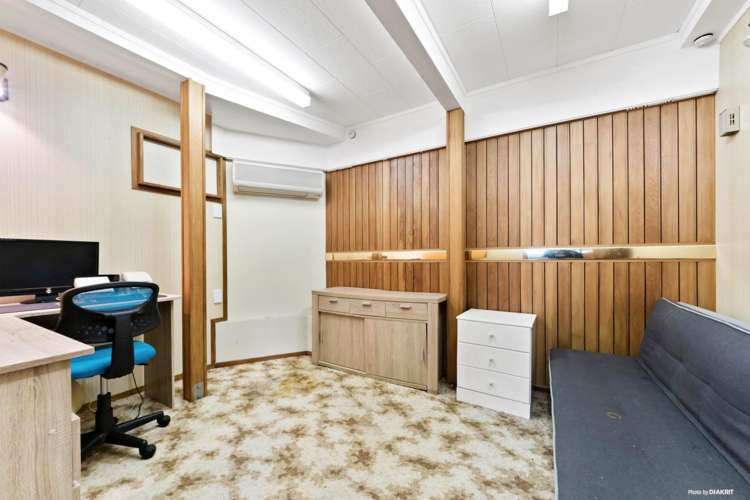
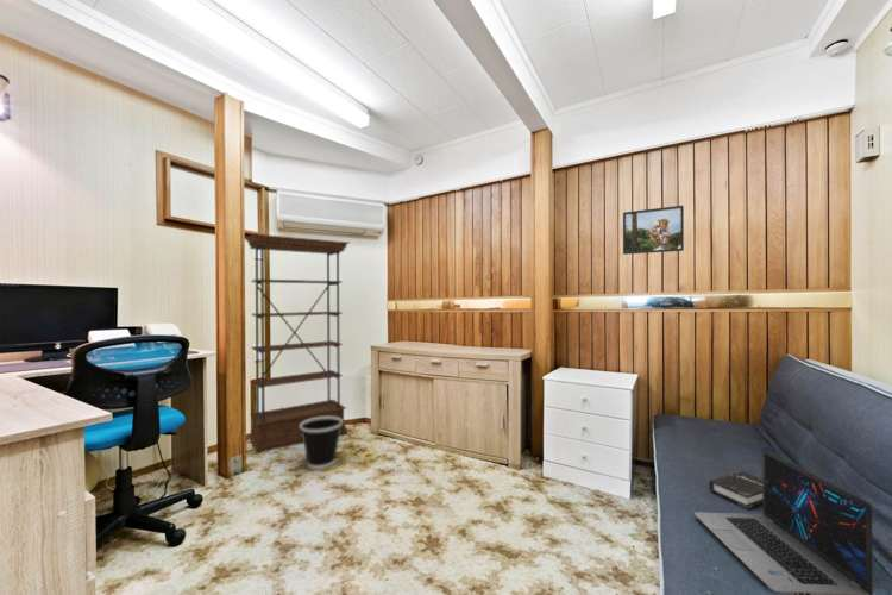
+ wastebasket (321, 441)
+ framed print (652, 231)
+ hardback book (743, 488)
+ bookshelf (299, 337)
+ laptop (768, 512)
